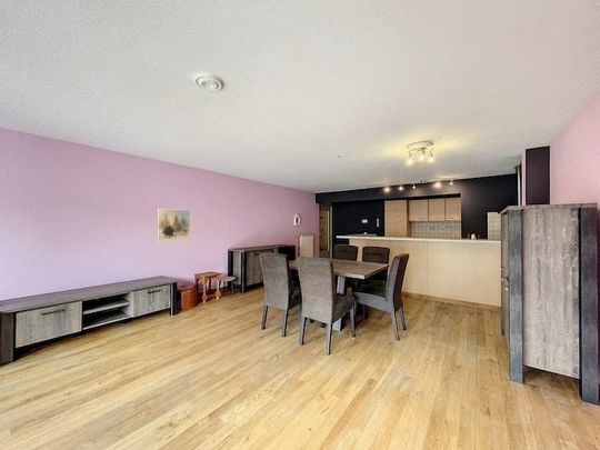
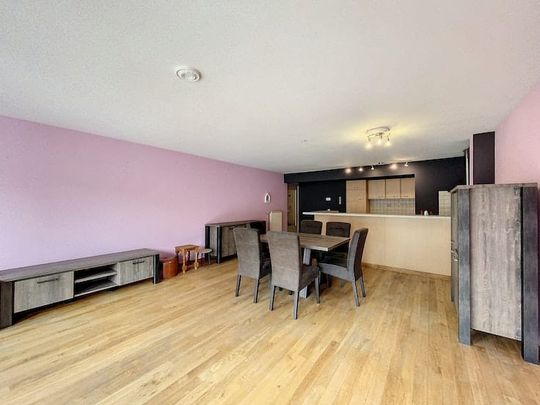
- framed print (174, 224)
